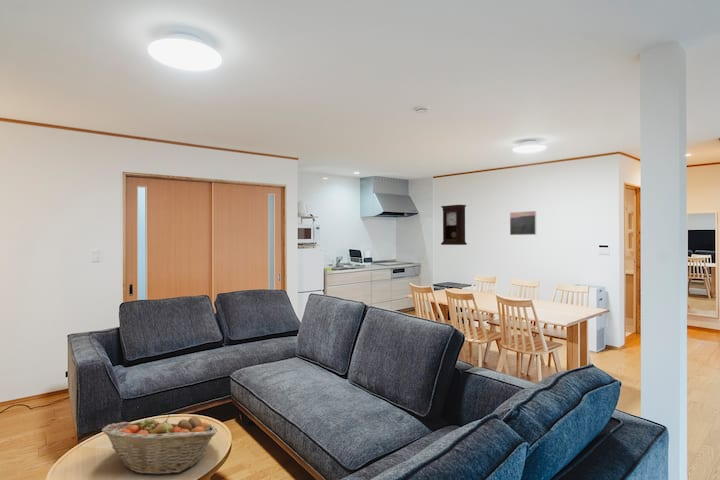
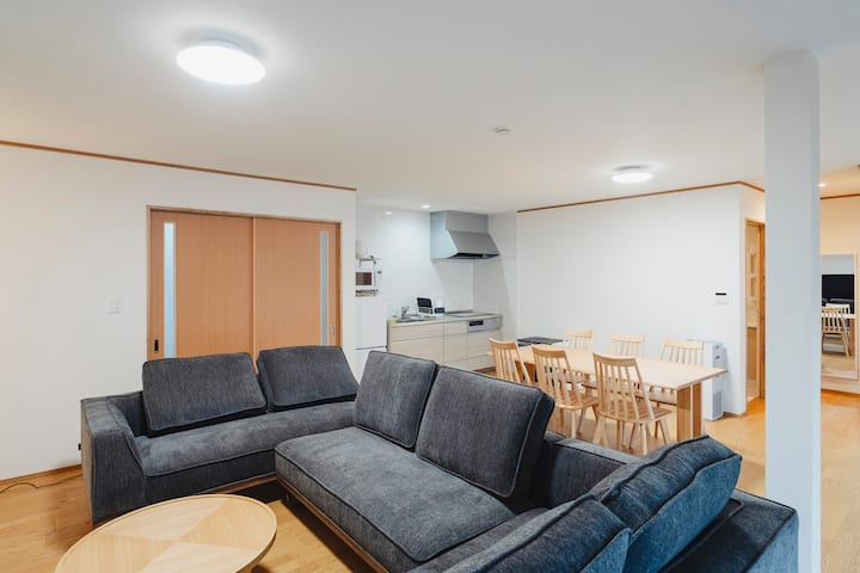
- pendulum clock (452, 225)
- fruit basket (161, 437)
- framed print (522, 223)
